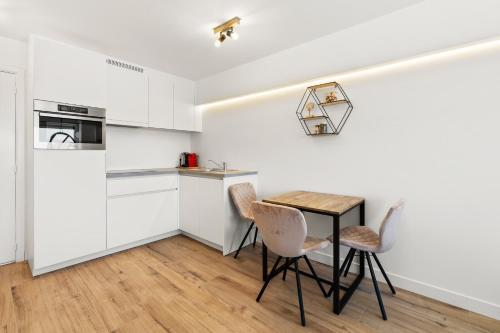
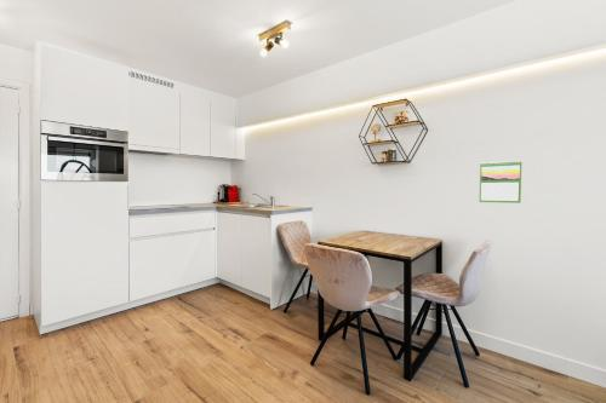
+ calendar (499, 182)
